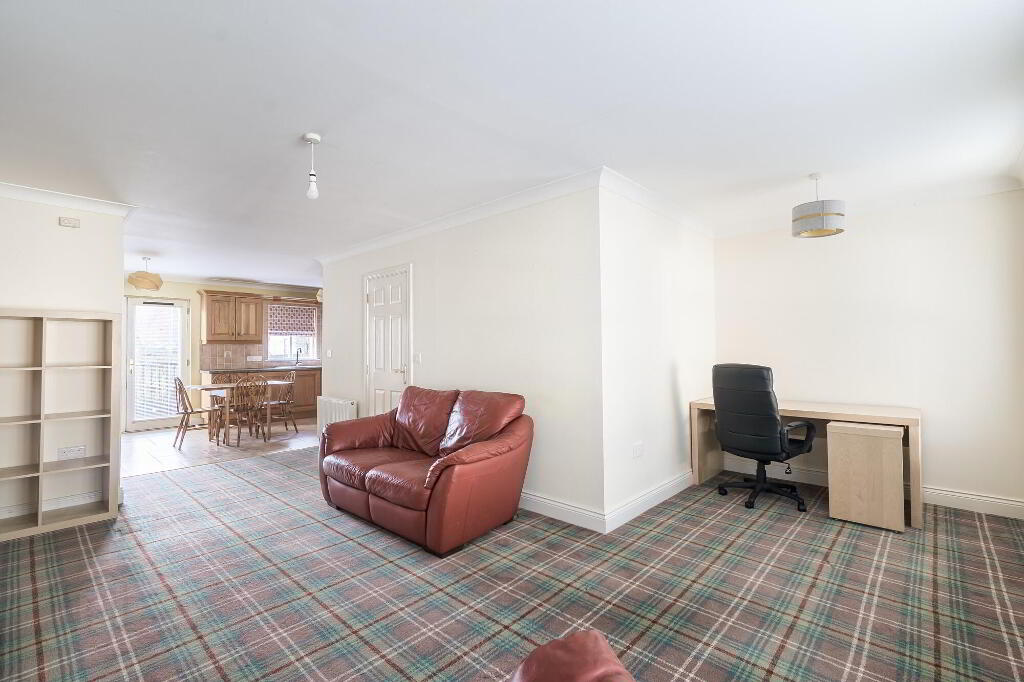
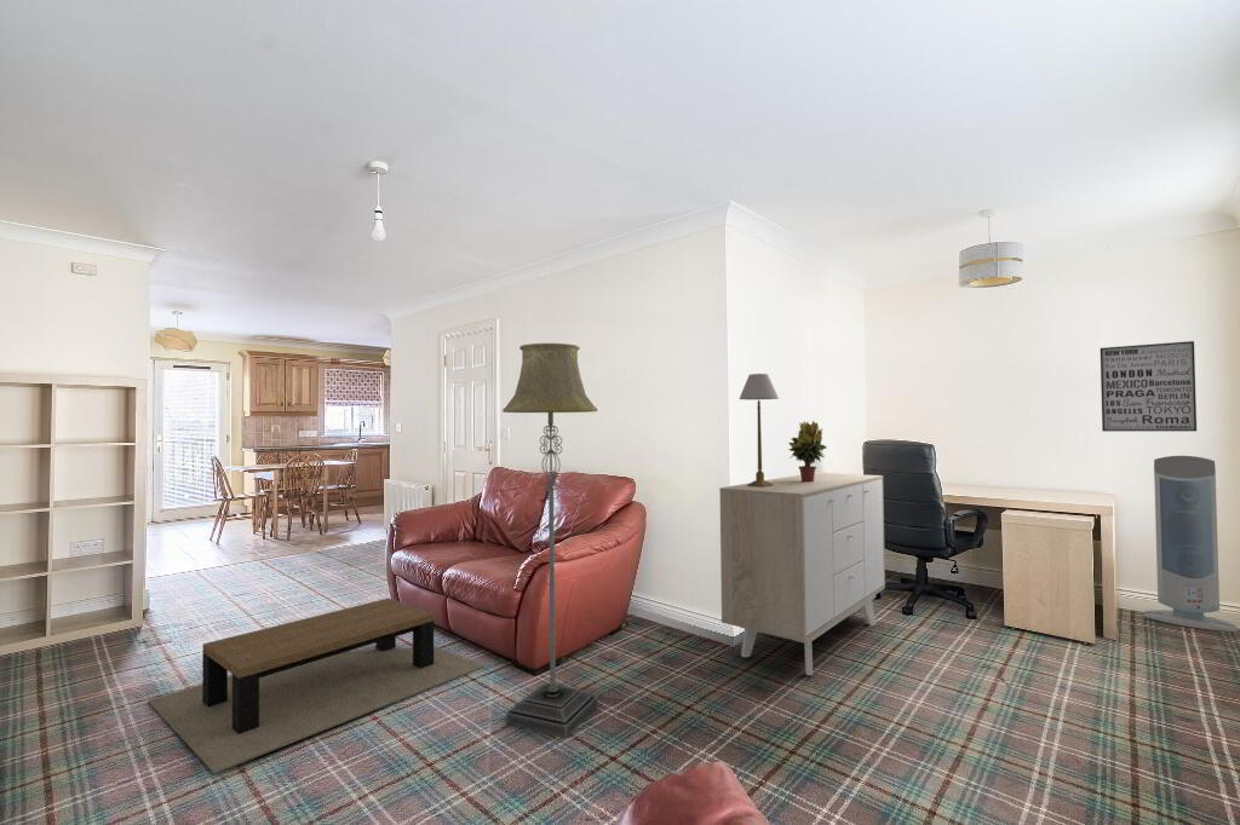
+ potted plant (808, 450)
+ sideboard (811, 560)
+ floor lamp (551, 530)
+ coffee table (326, 654)
+ air purifier (1186, 538)
+ table lamp (759, 429)
+ wall art (1146, 387)
